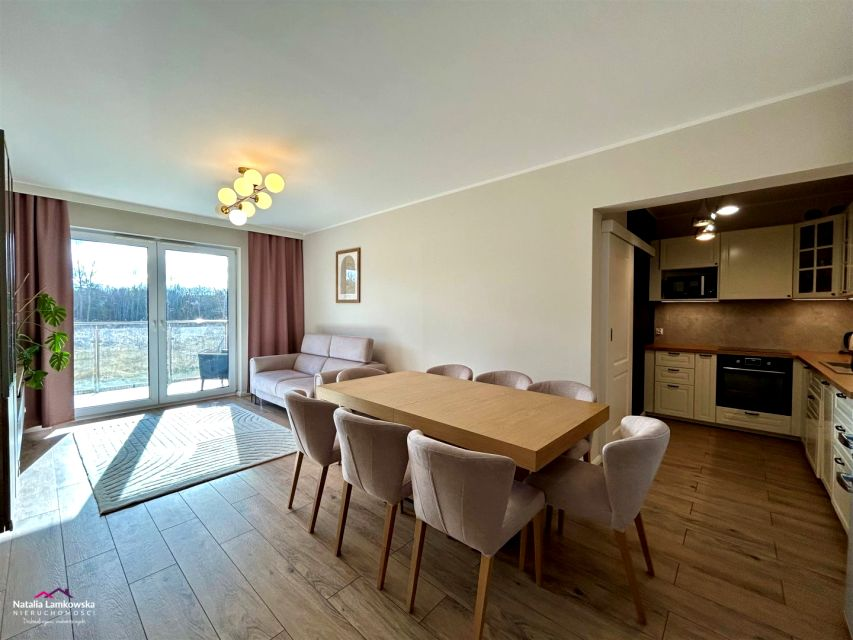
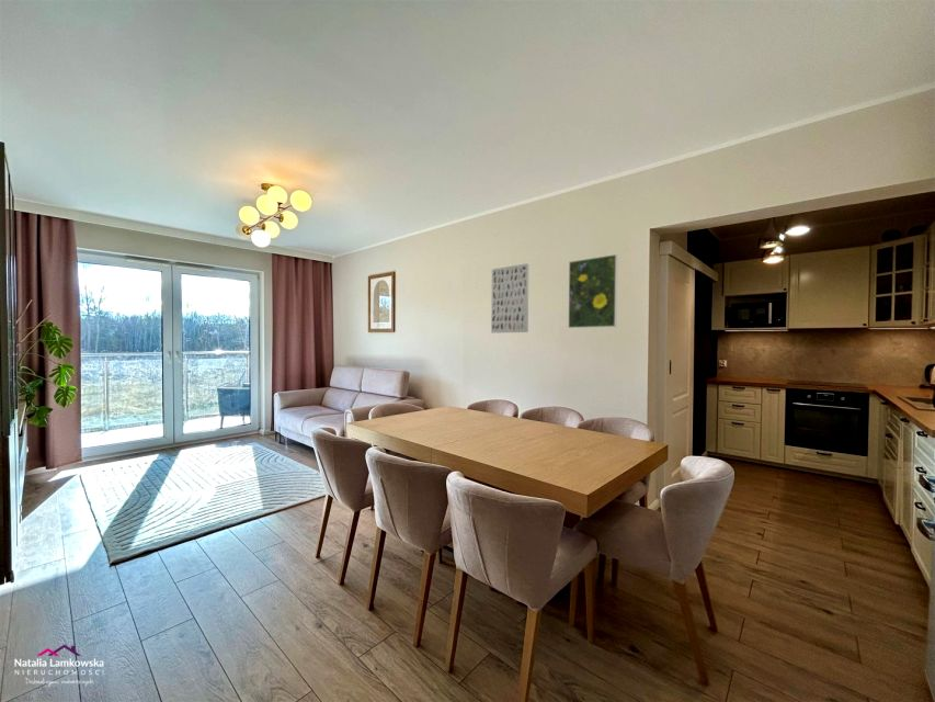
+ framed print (592, 293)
+ wall art (509, 299)
